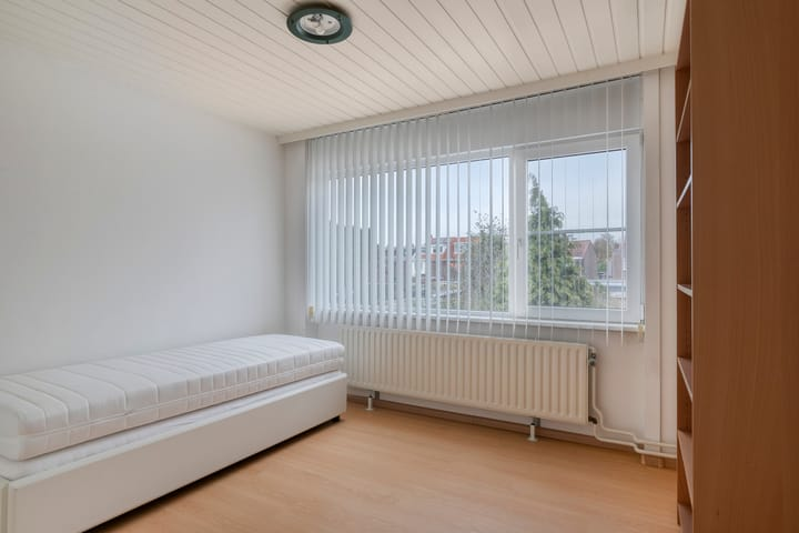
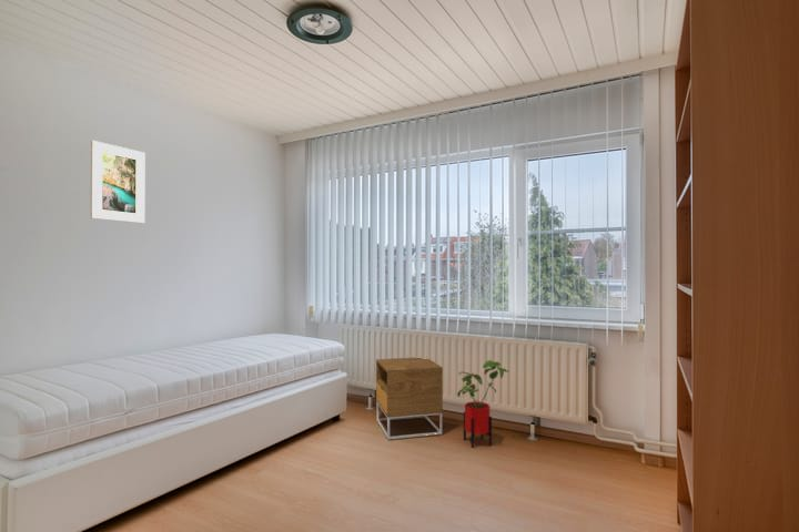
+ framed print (119, 183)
+ house plant (478, 401)
+ nightstand (407, 395)
